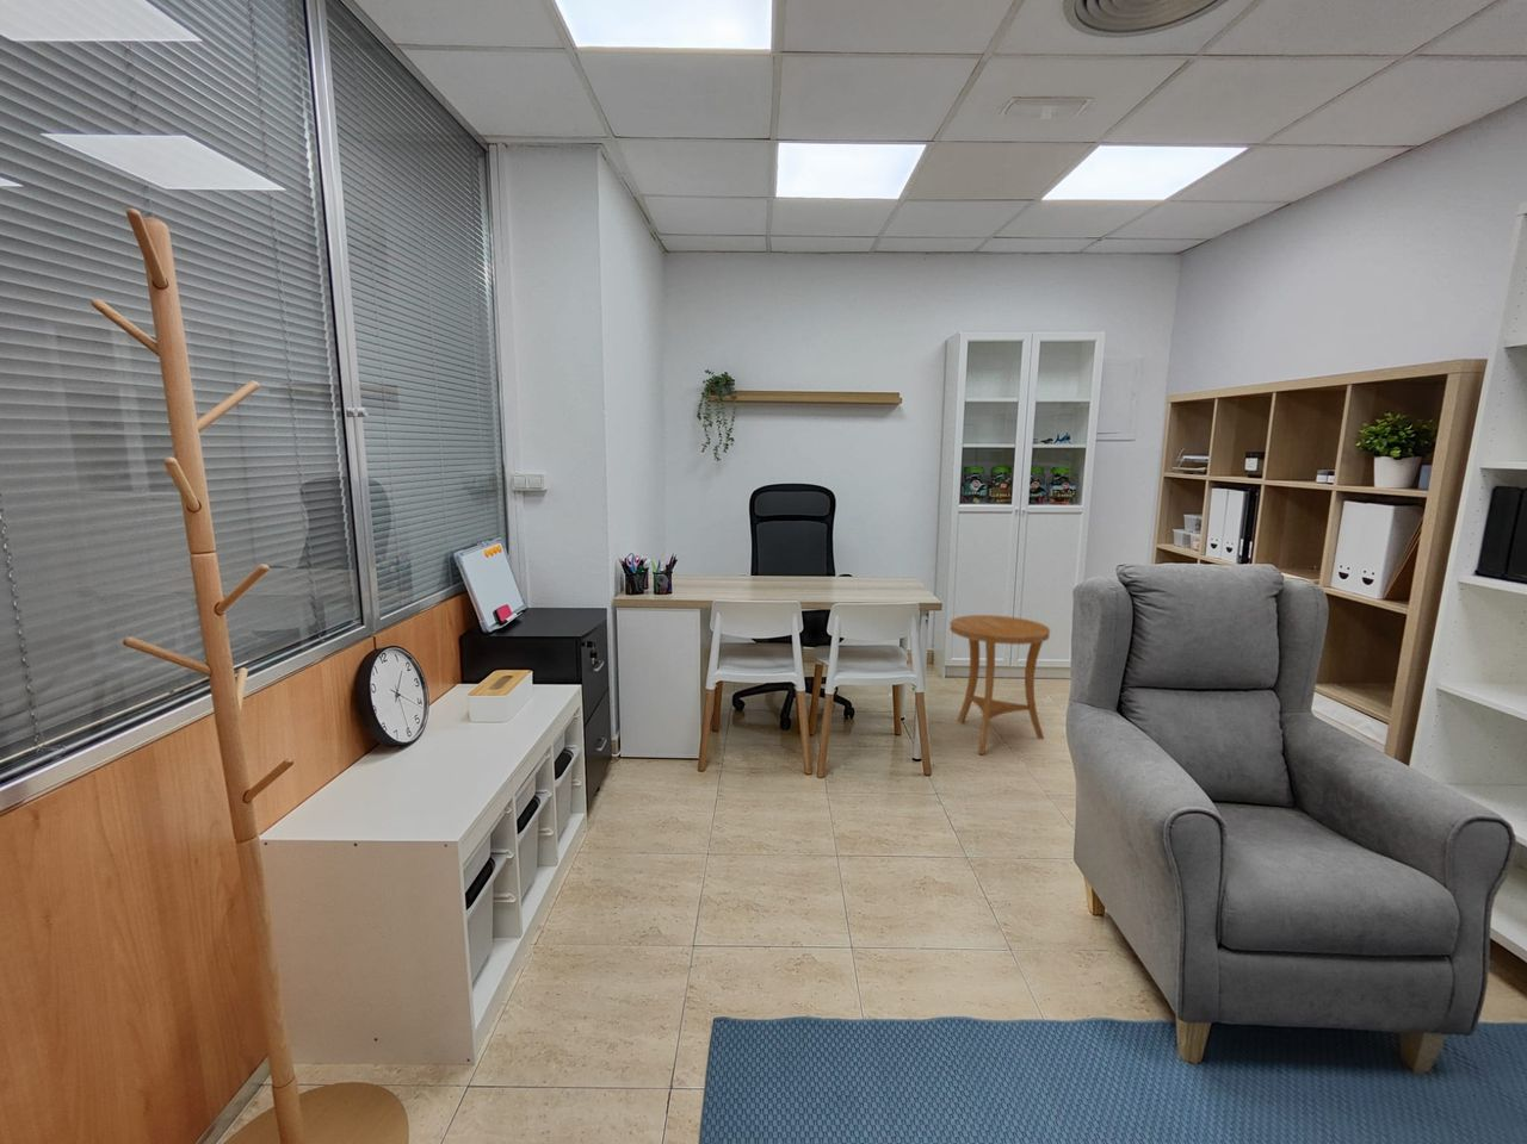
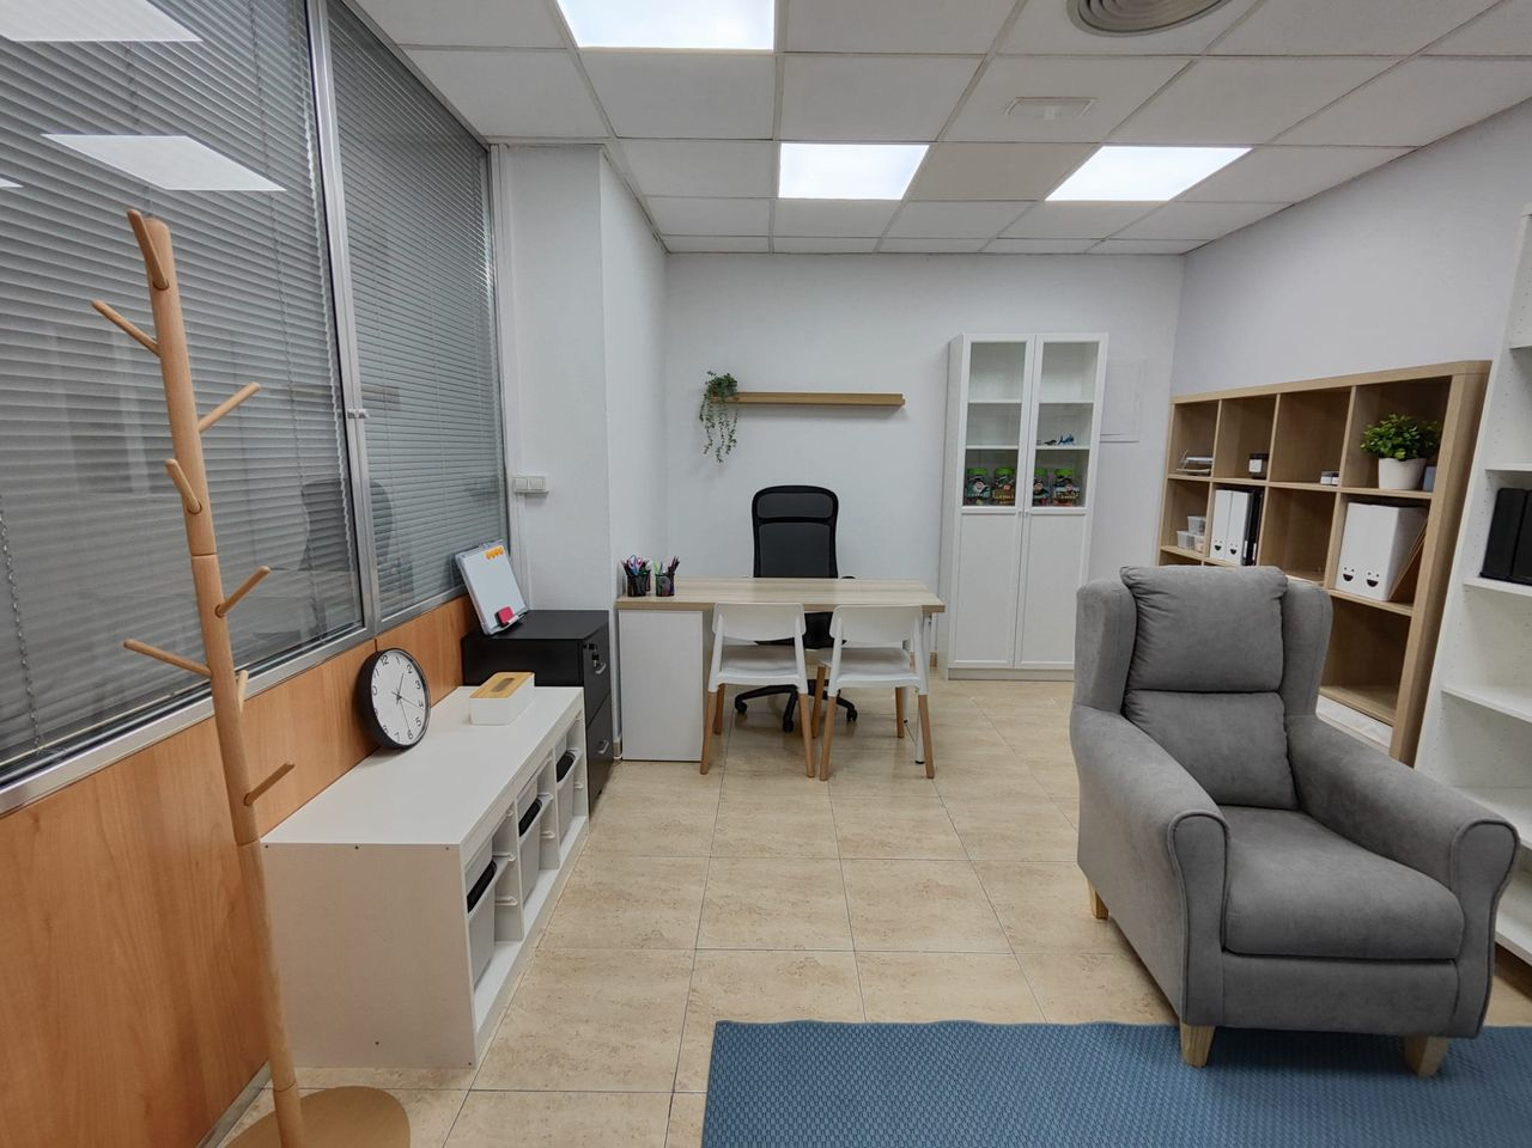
- side table (993, 680)
